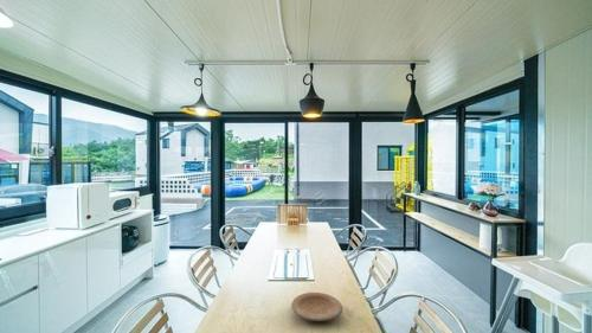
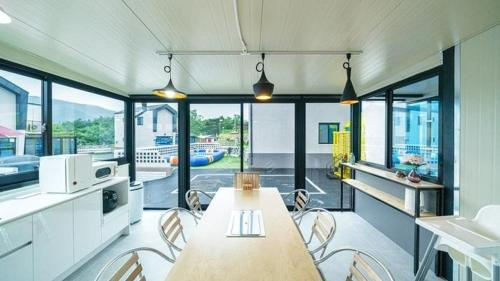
- plate (316, 308)
